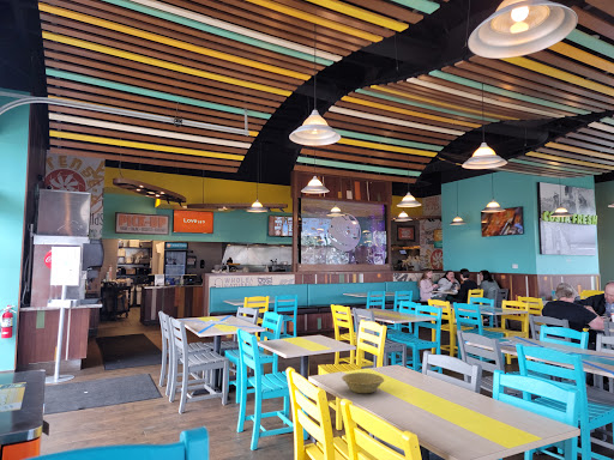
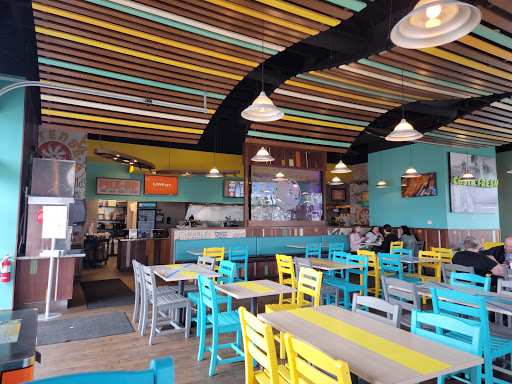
- bowl (362, 383)
